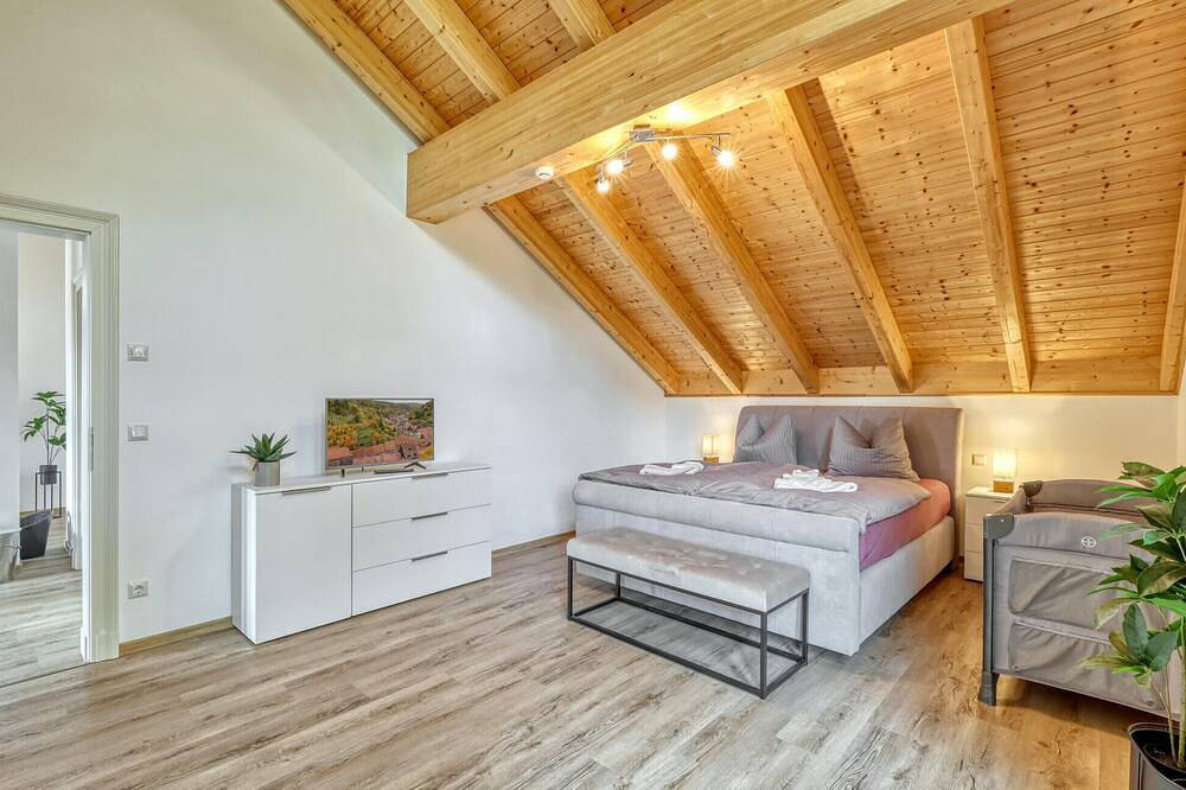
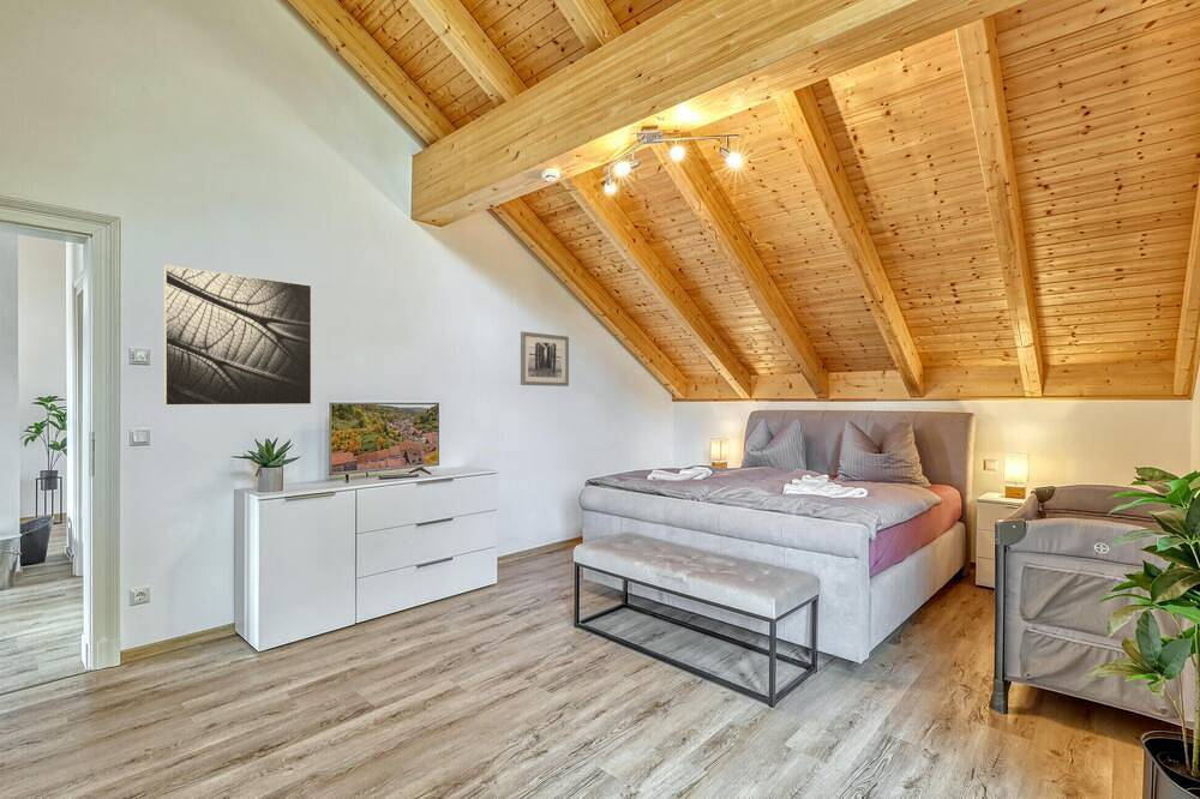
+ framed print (242, 340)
+ wall art (545, 360)
